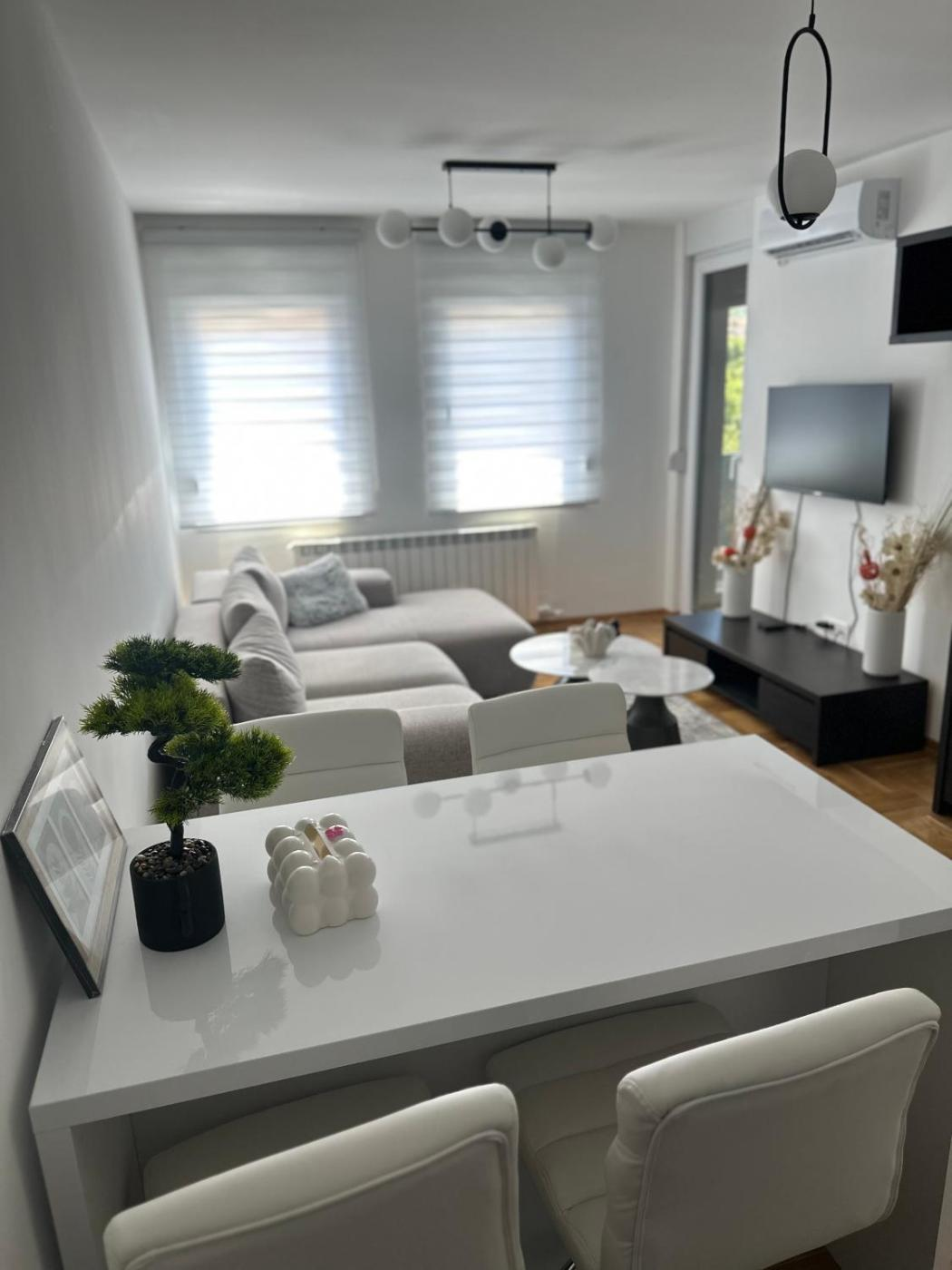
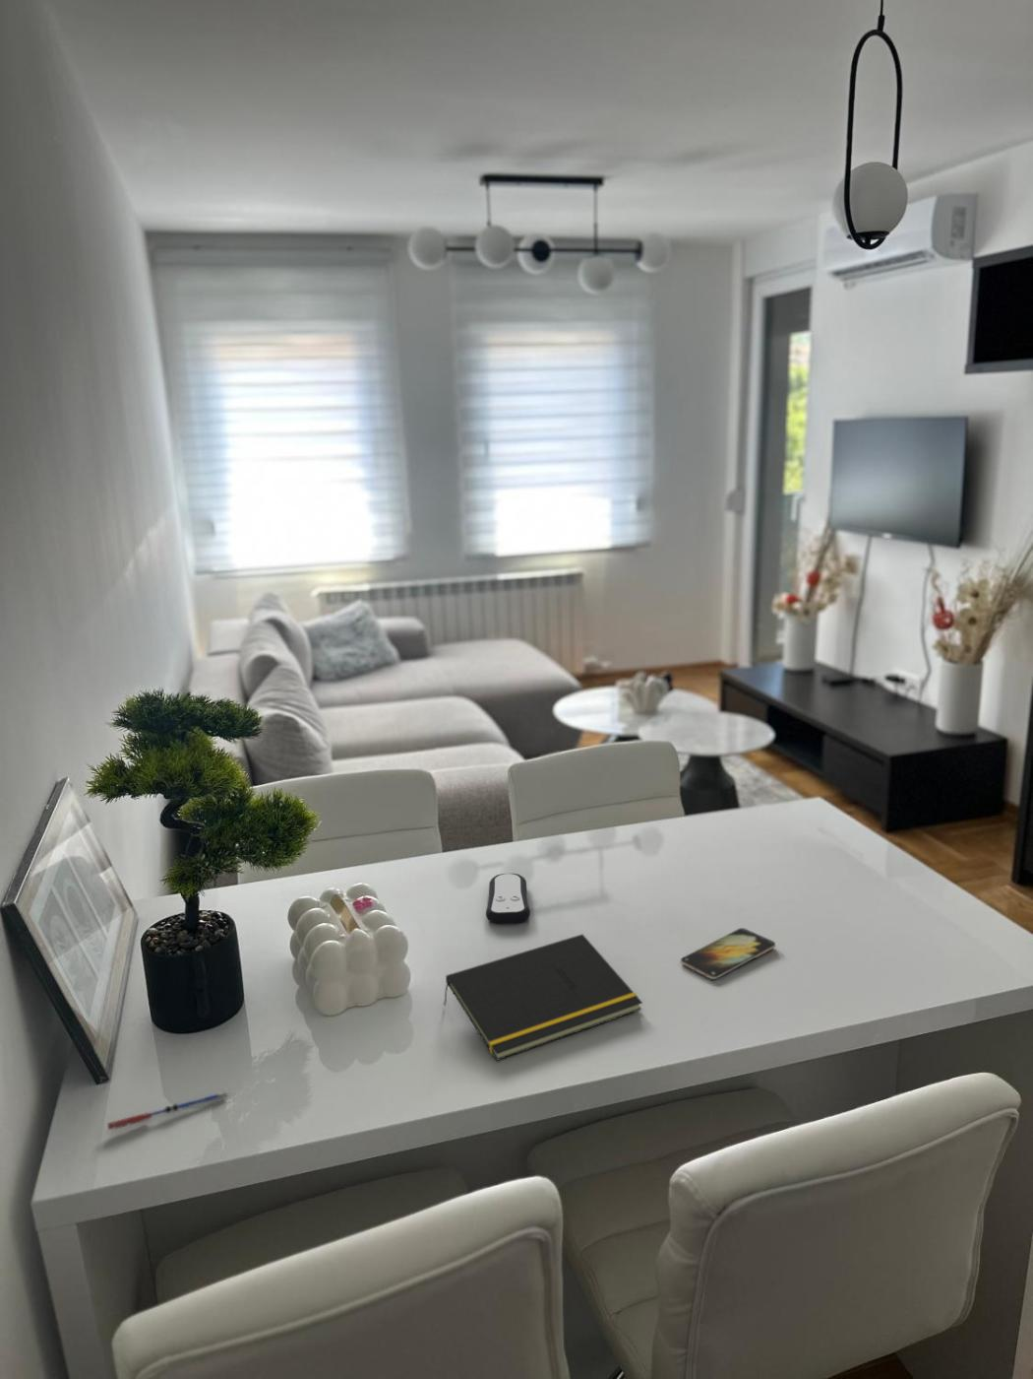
+ pen (168, 1109)
+ notepad (543, 991)
+ smartphone (728, 952)
+ remote control (508, 897)
